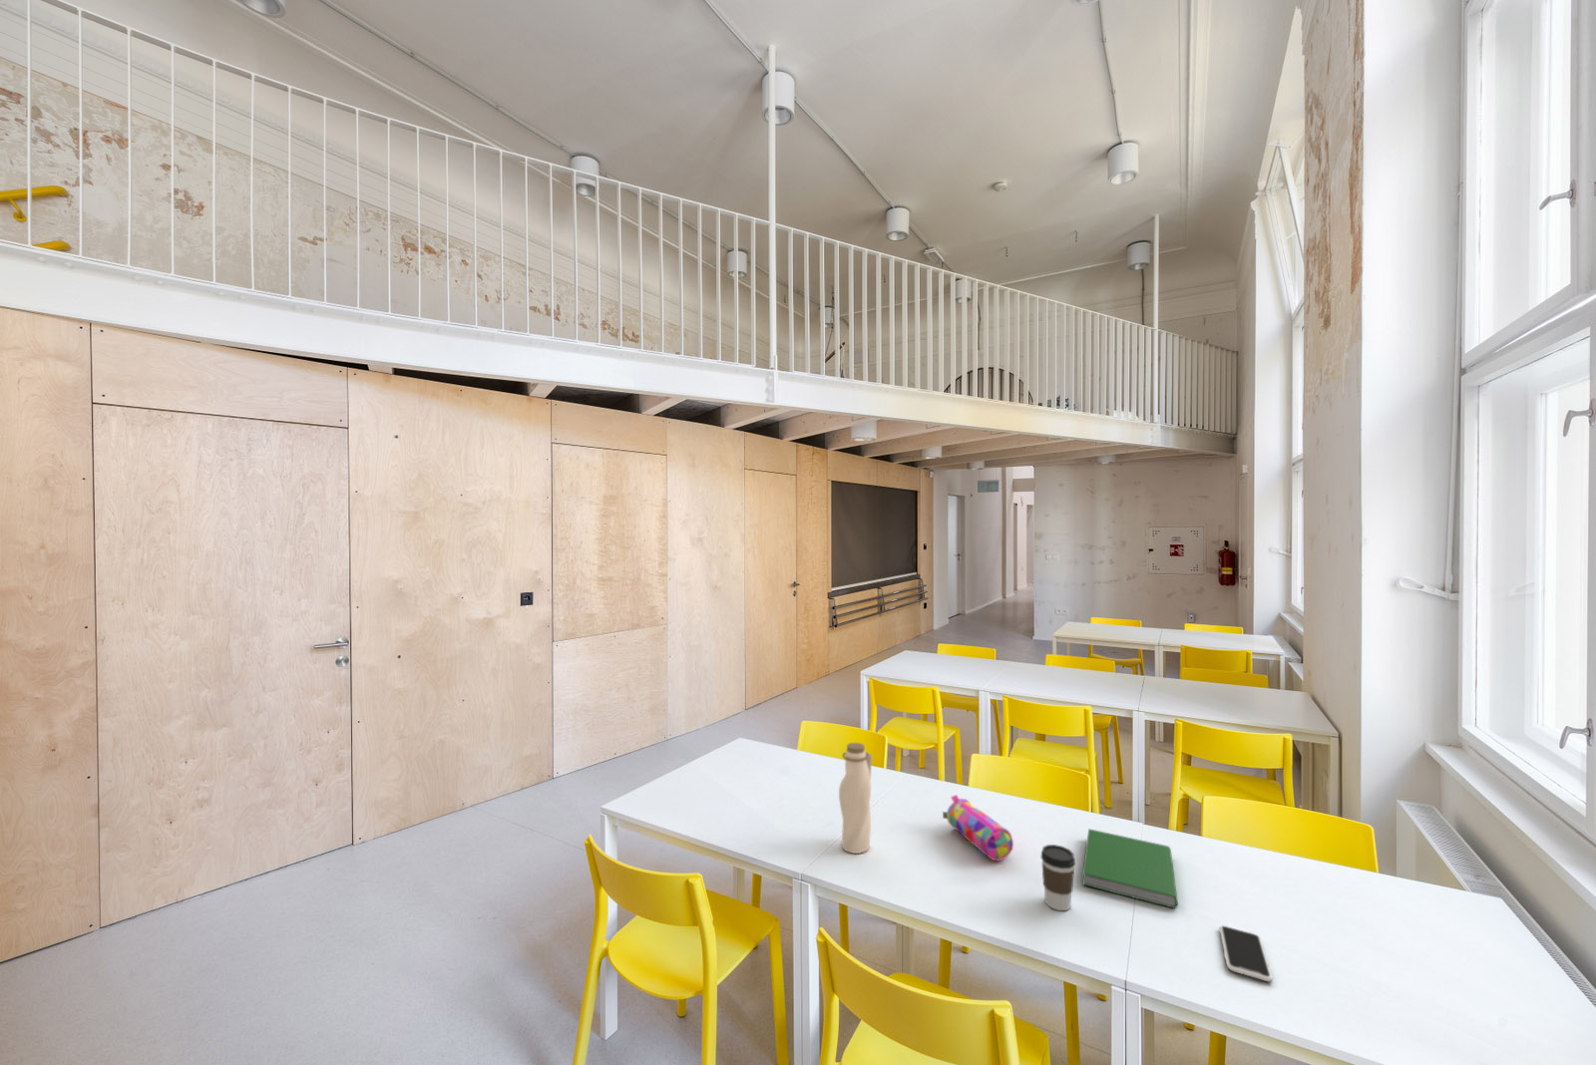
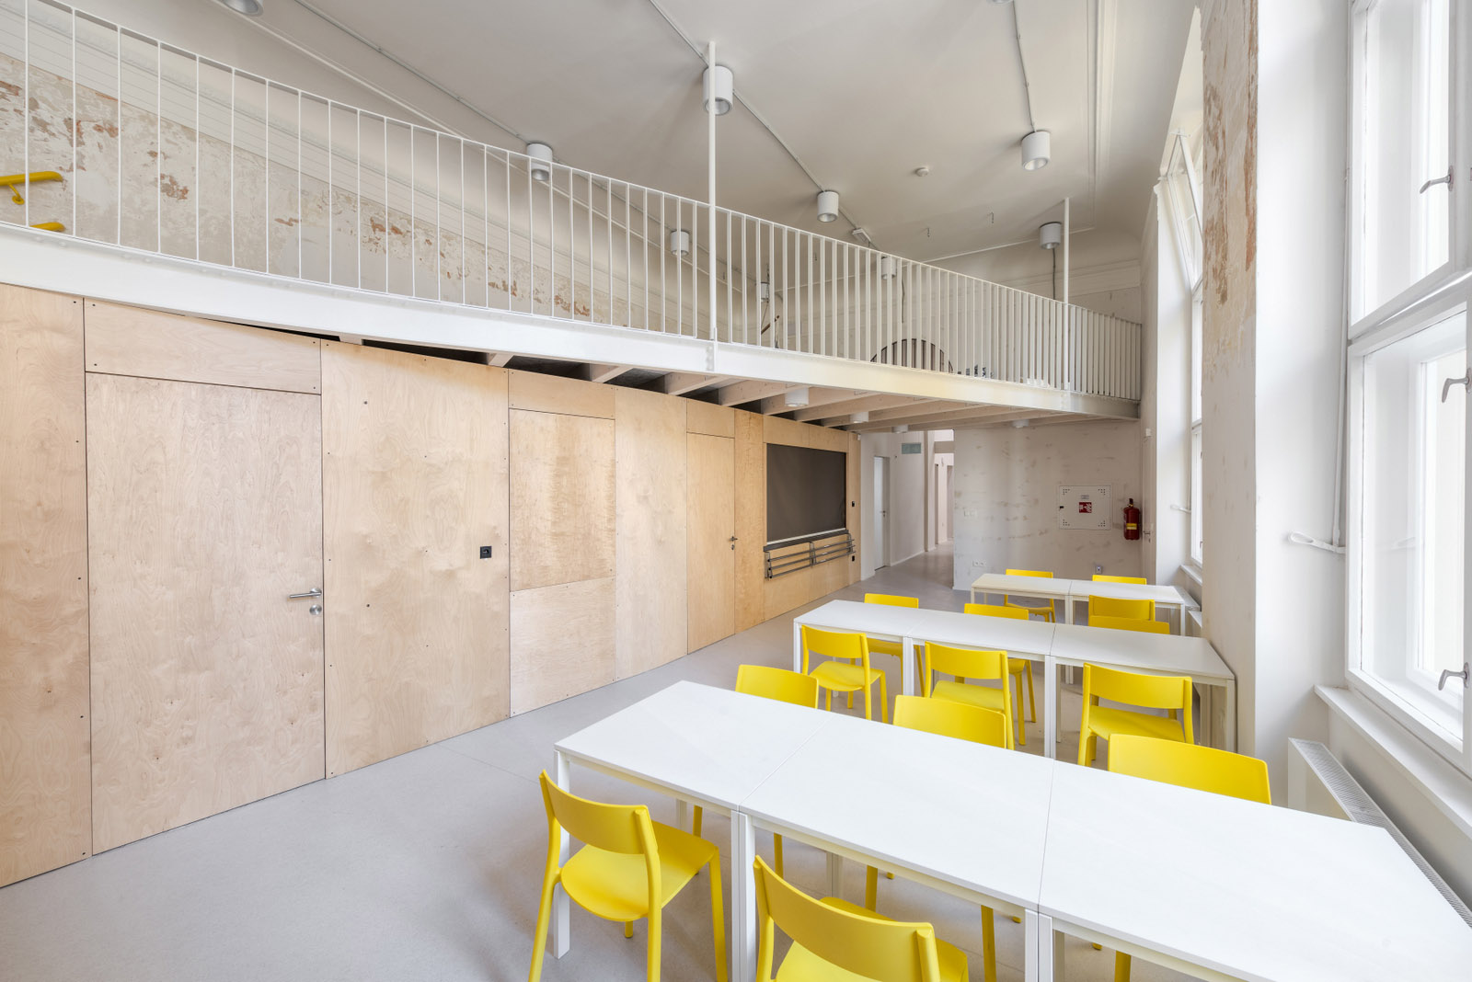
- hardcover book (1128, 864)
- smartphone (1244, 951)
- coffee cup (1058, 877)
- water bottle (856, 795)
- pencil case (977, 826)
